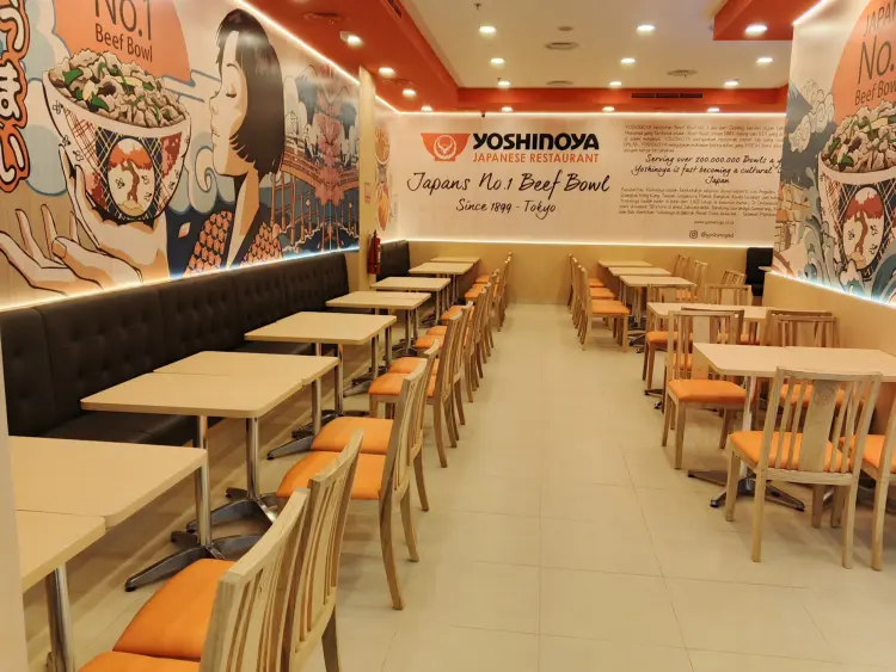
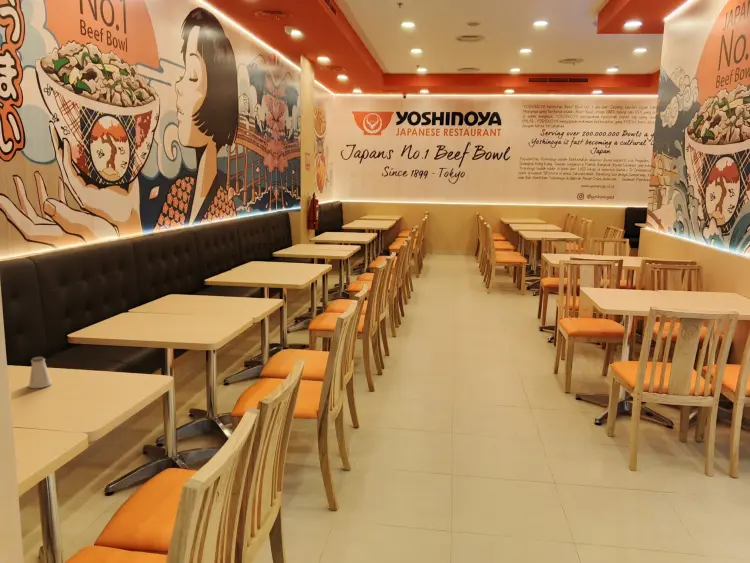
+ saltshaker (39, 371)
